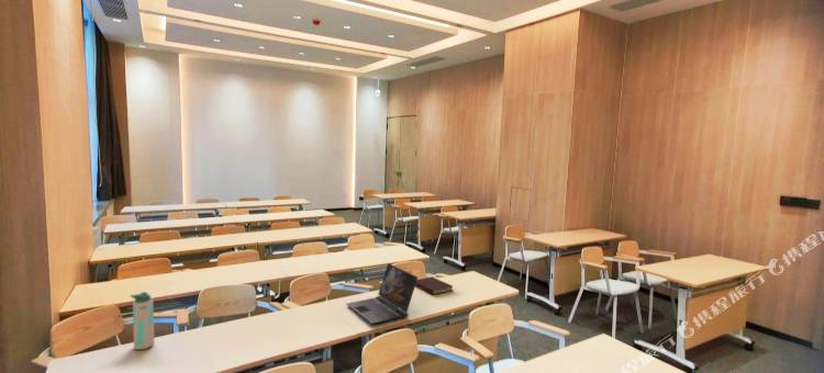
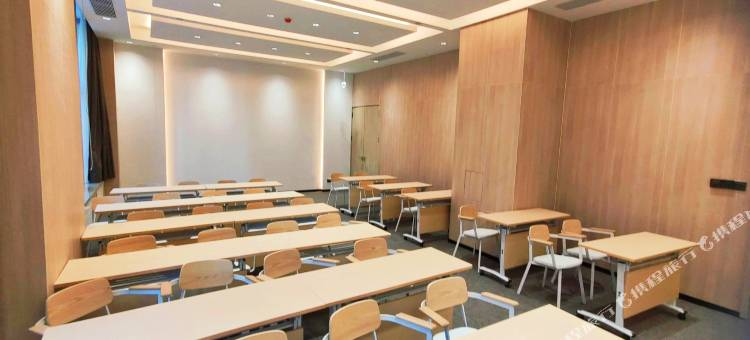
- laptop (380, 292)
- water bottle (142, 319)
- notebook (432, 285)
